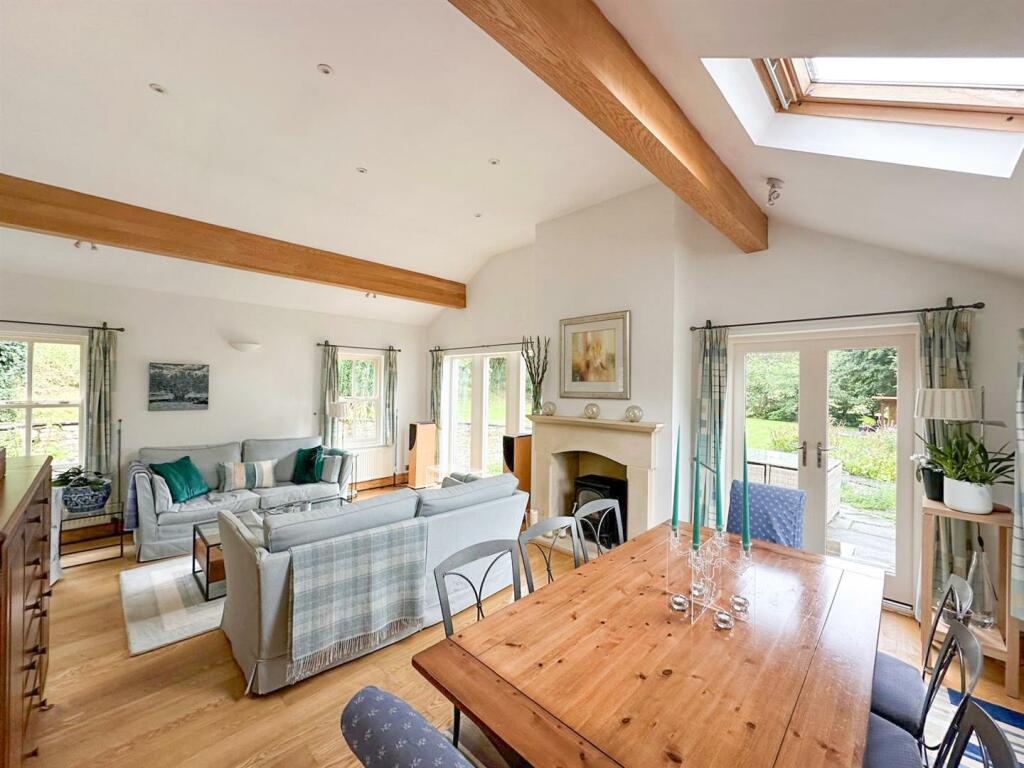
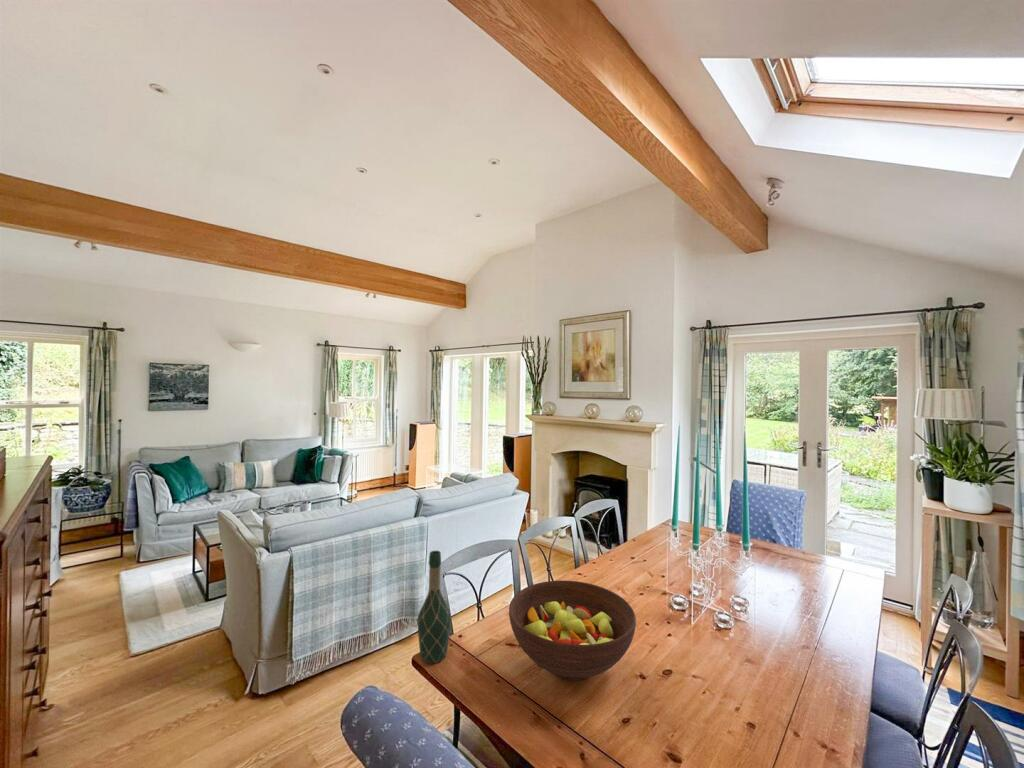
+ fruit bowl (570, 637)
+ wine bottle (434, 604)
